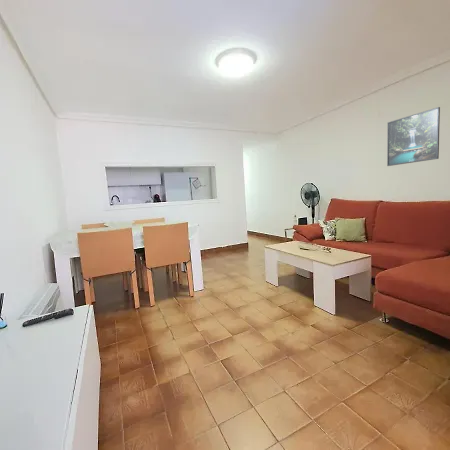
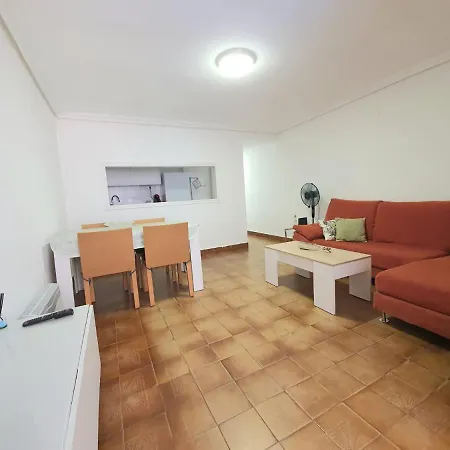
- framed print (411, 139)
